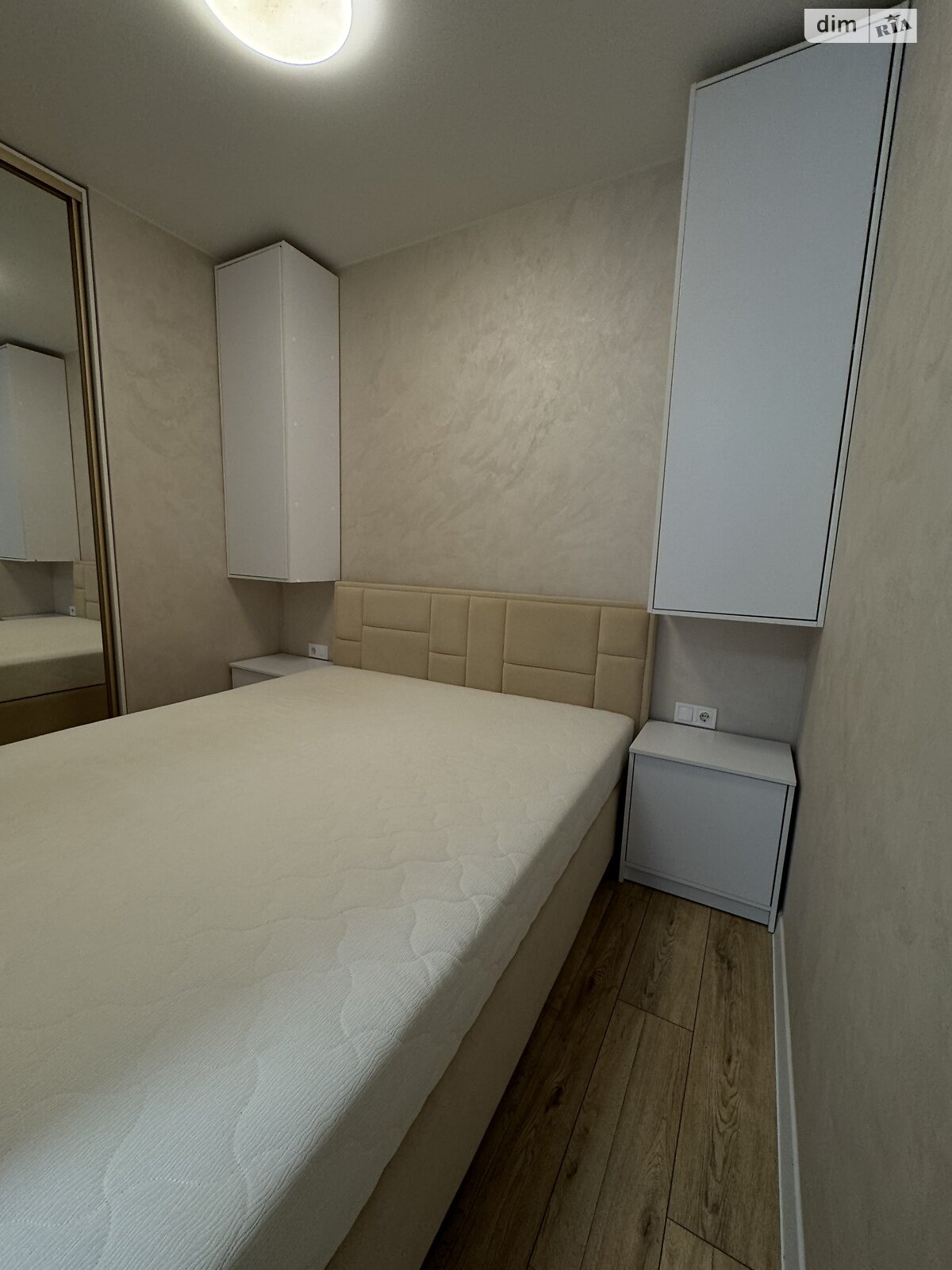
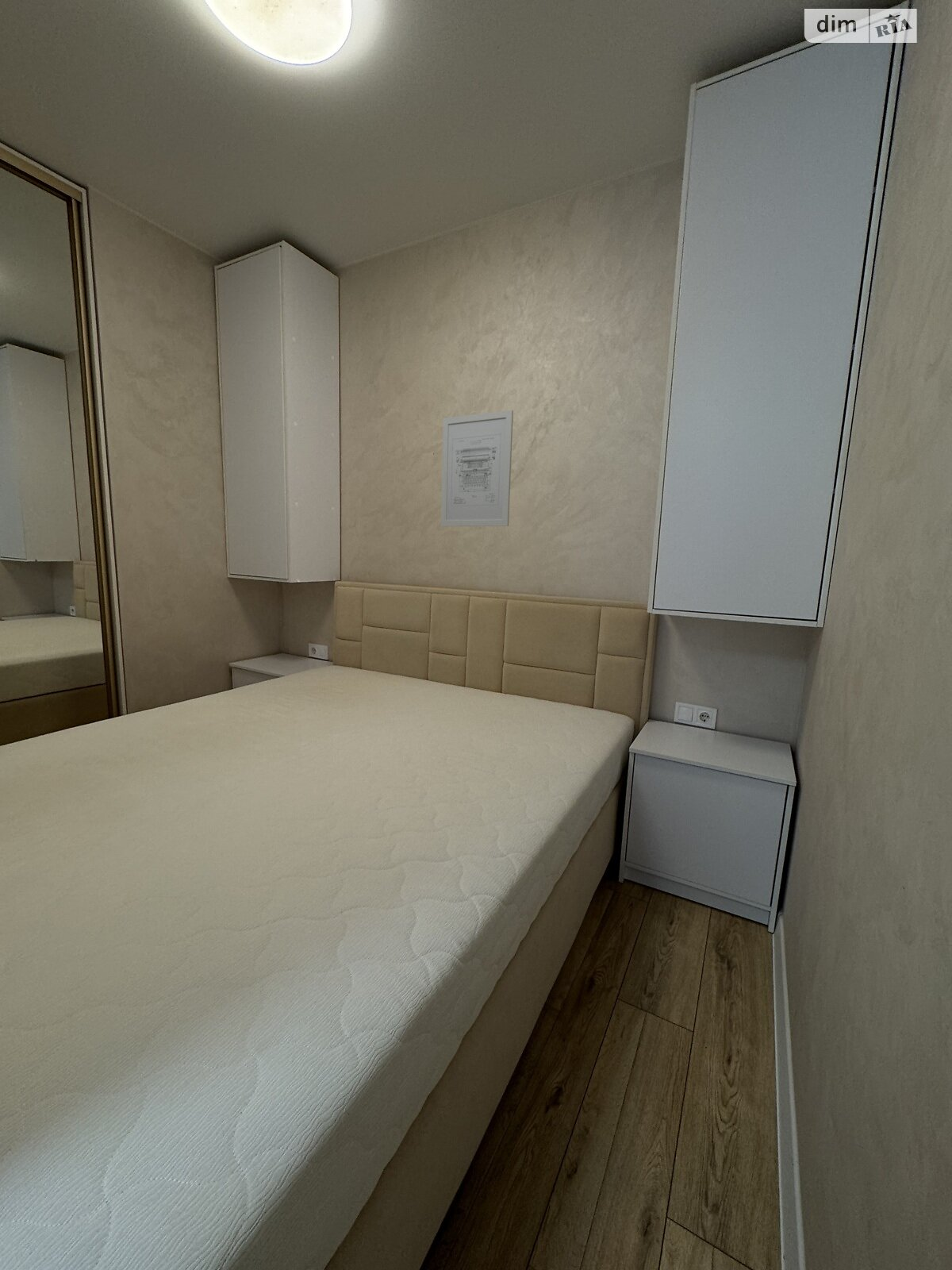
+ wall art (475, 471)
